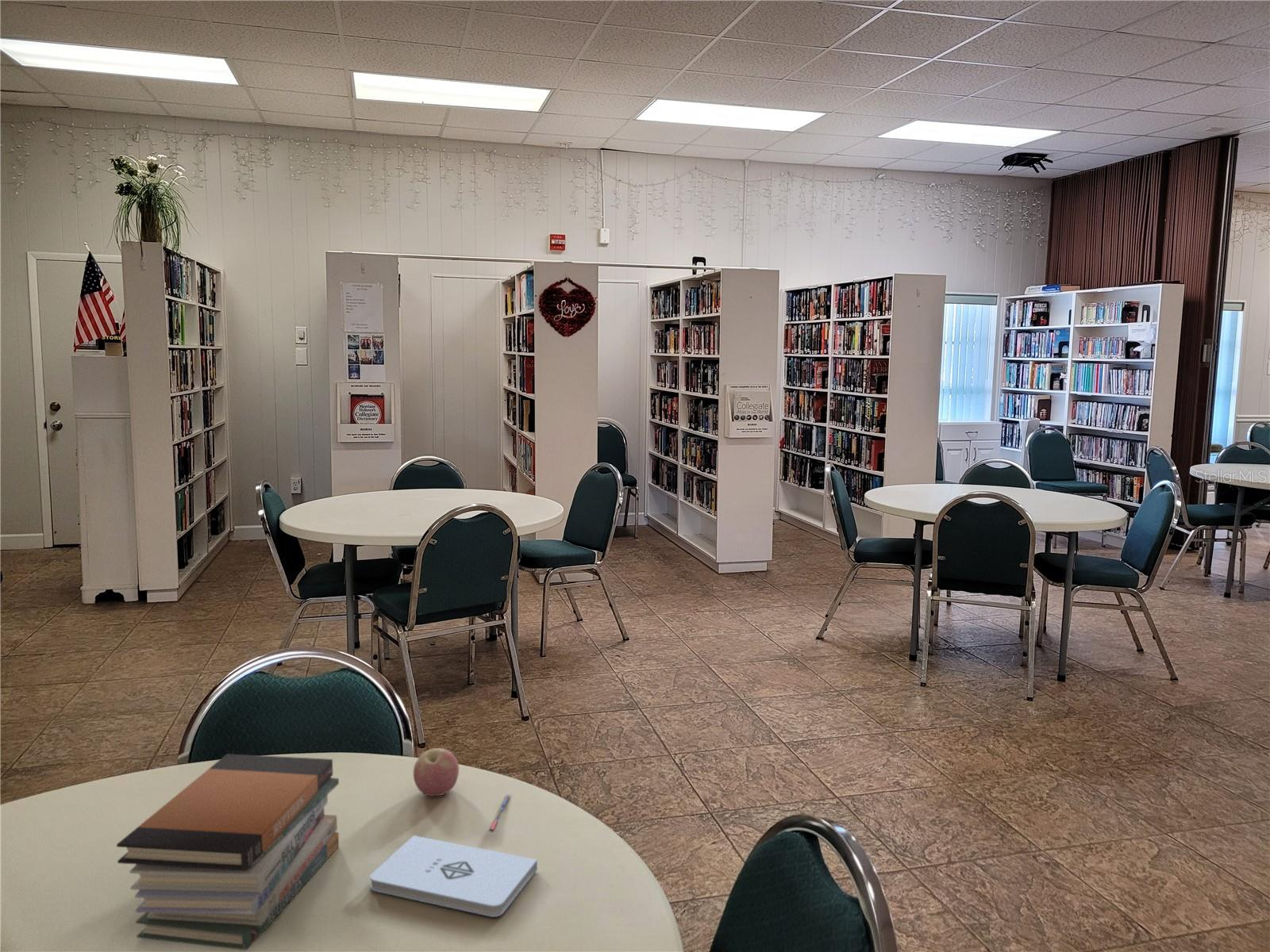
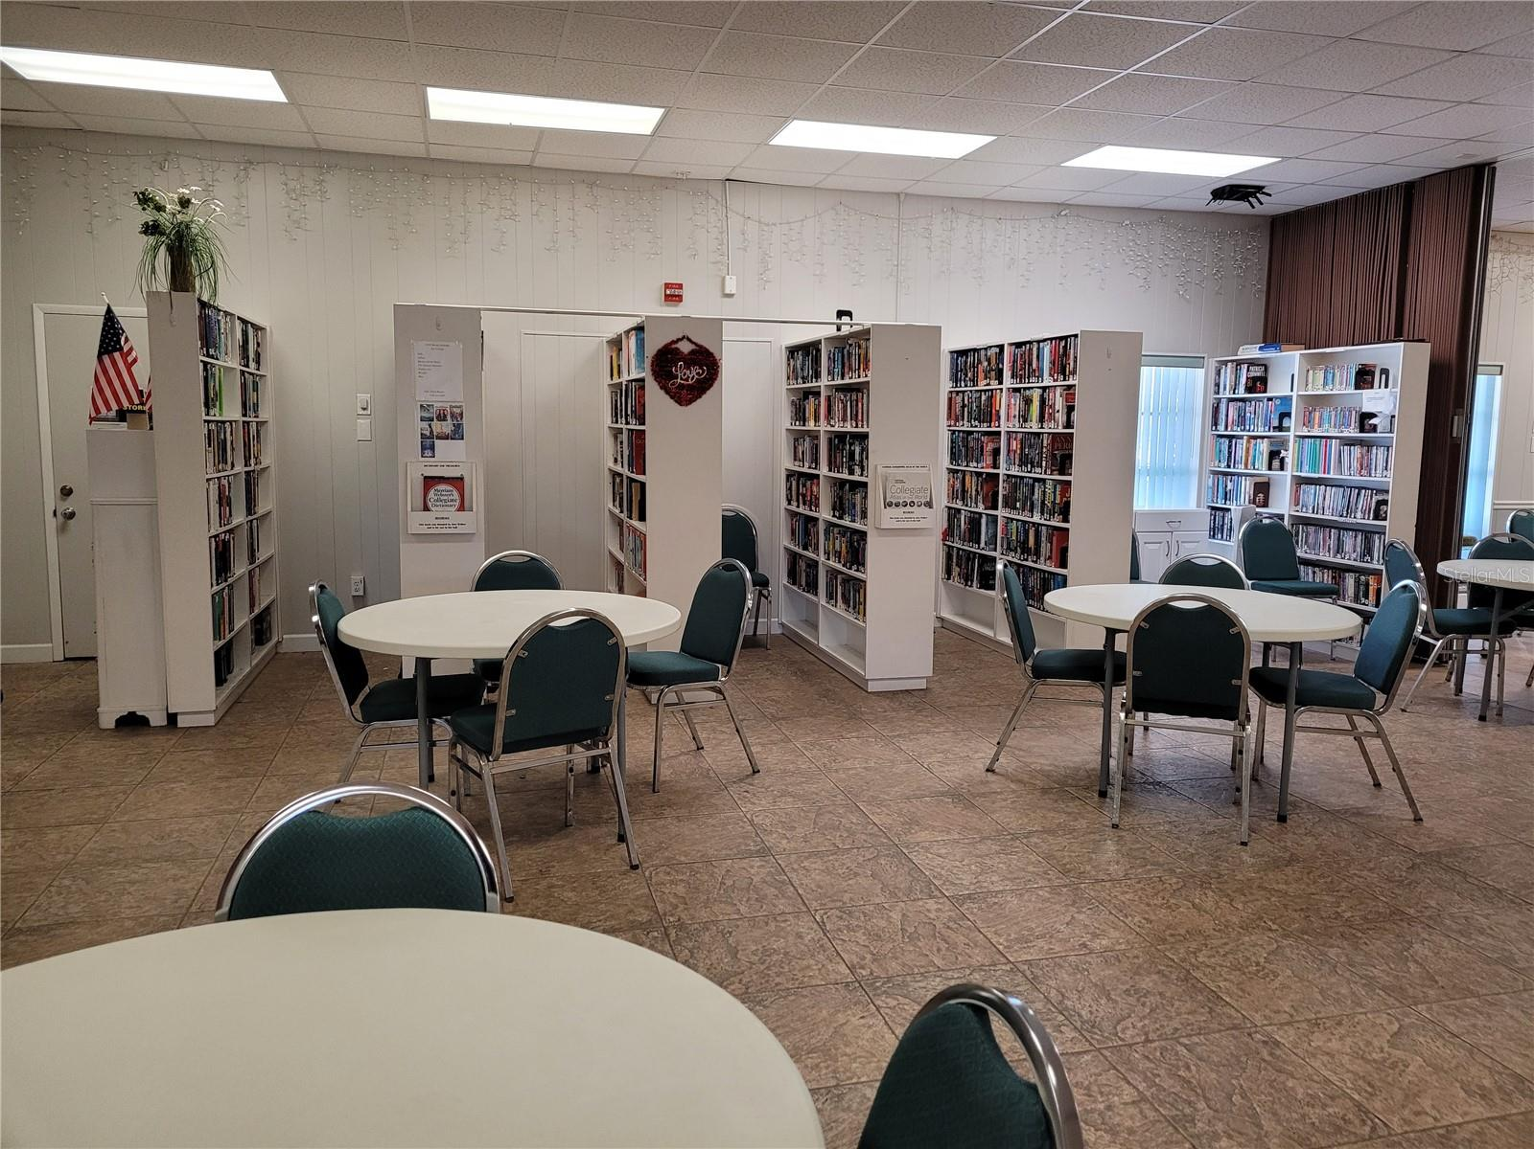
- notepad (453, 873)
- pen (500, 811)
- book stack (240, 844)
- apple (436, 771)
